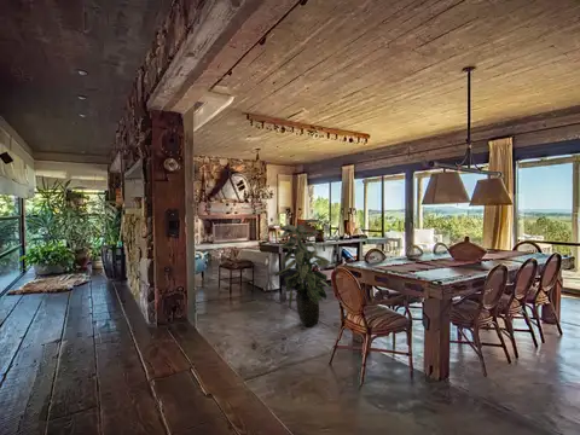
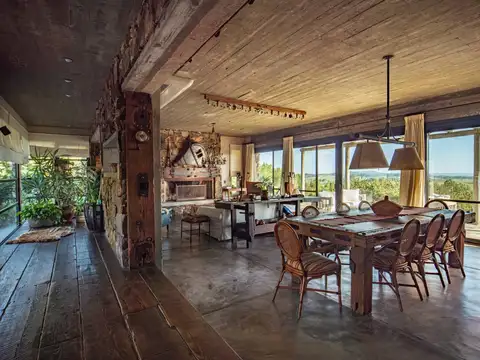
- indoor plant (306, 272)
